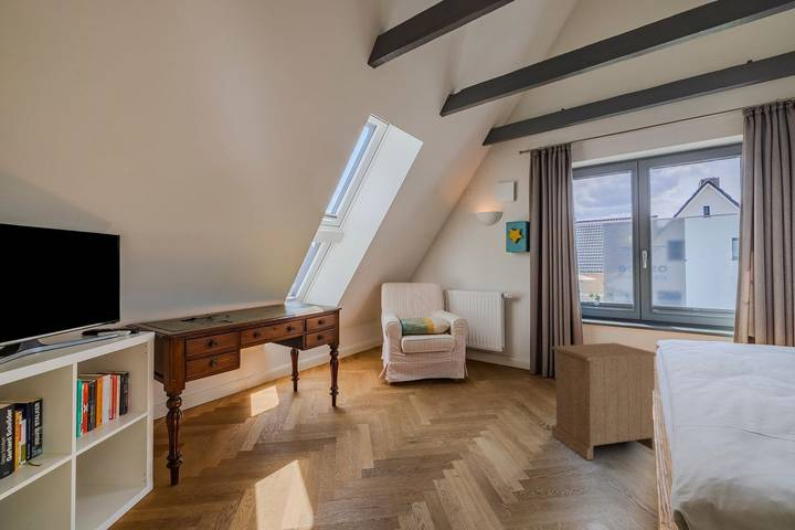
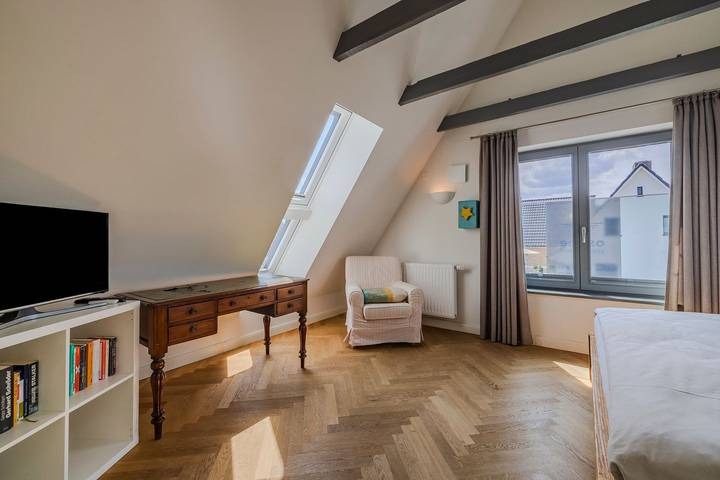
- nightstand (602, 395)
